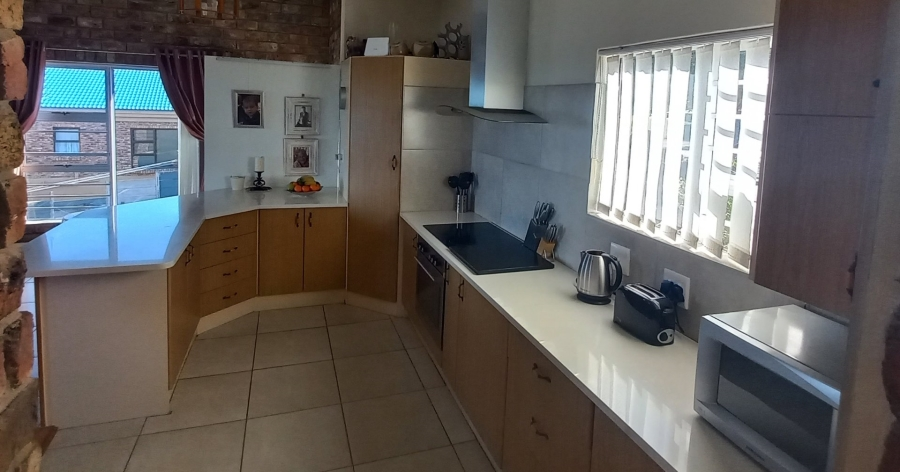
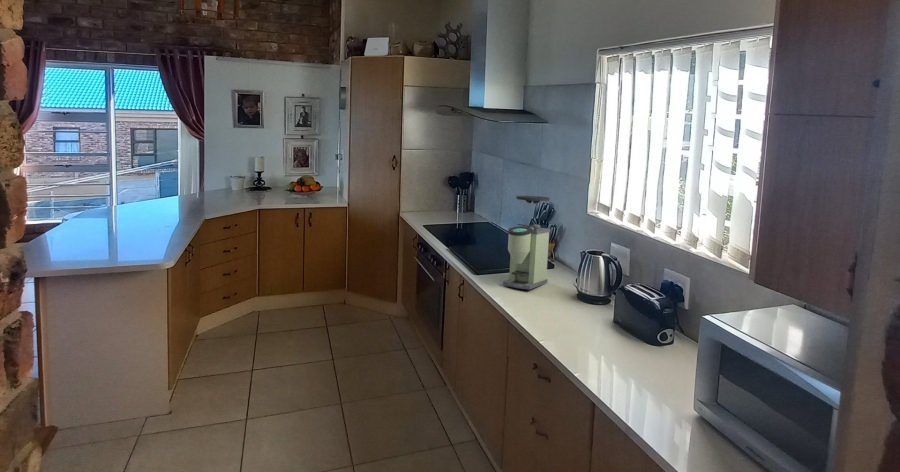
+ coffee grinder (528, 240)
